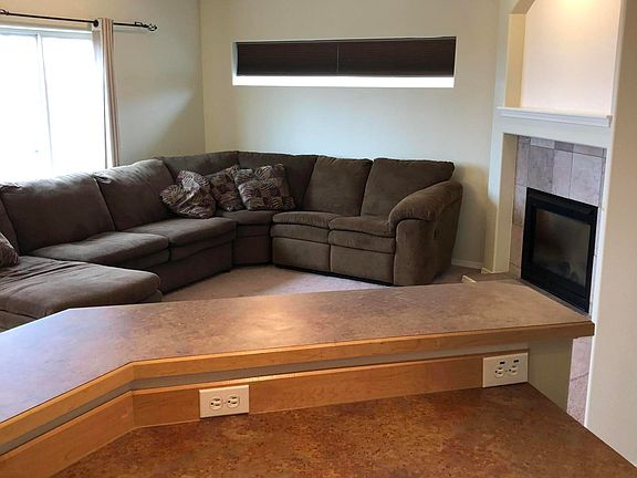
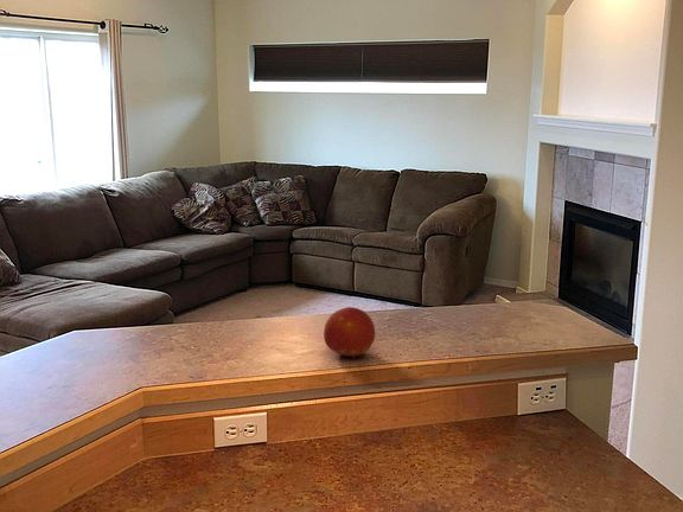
+ fruit (349, 331)
